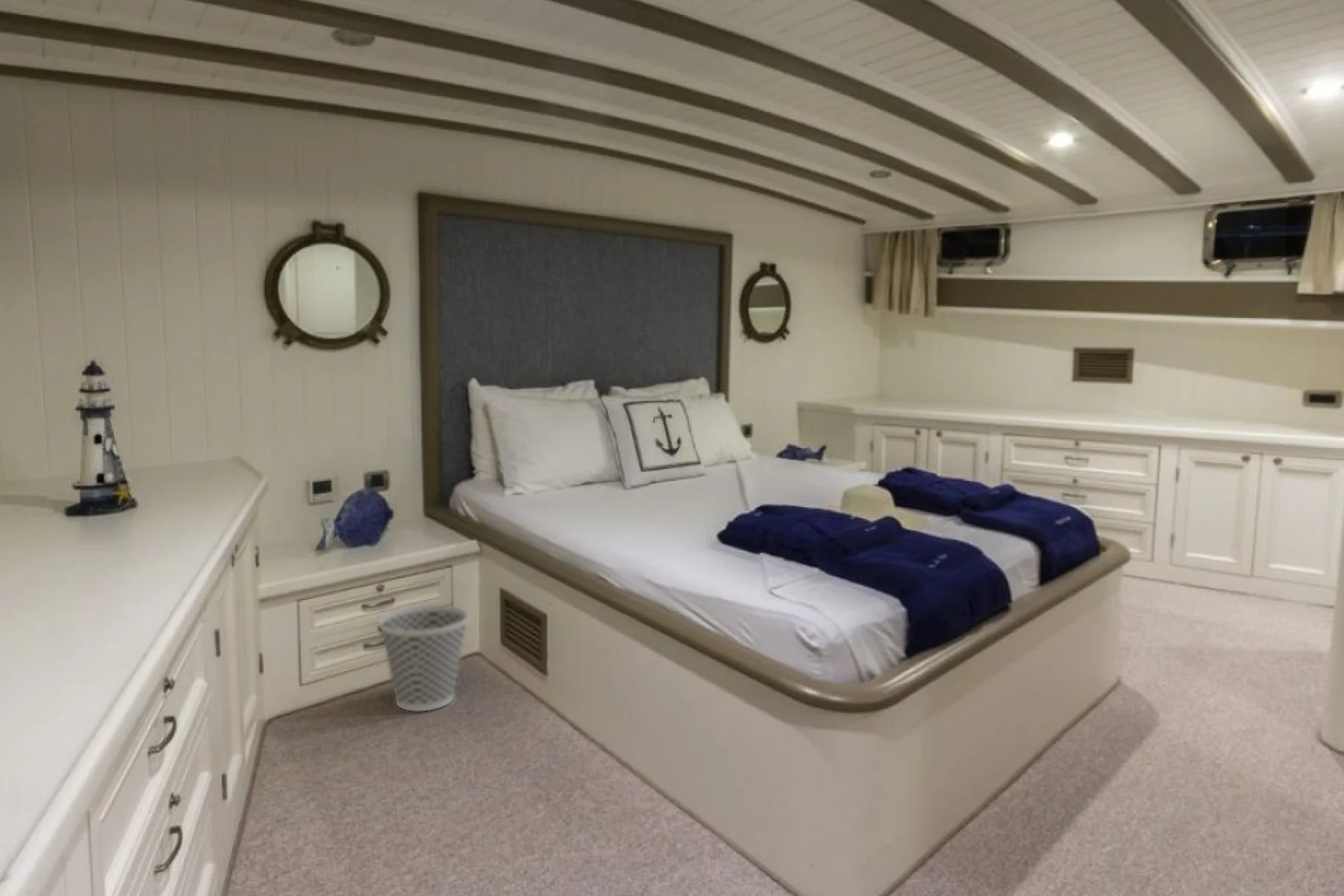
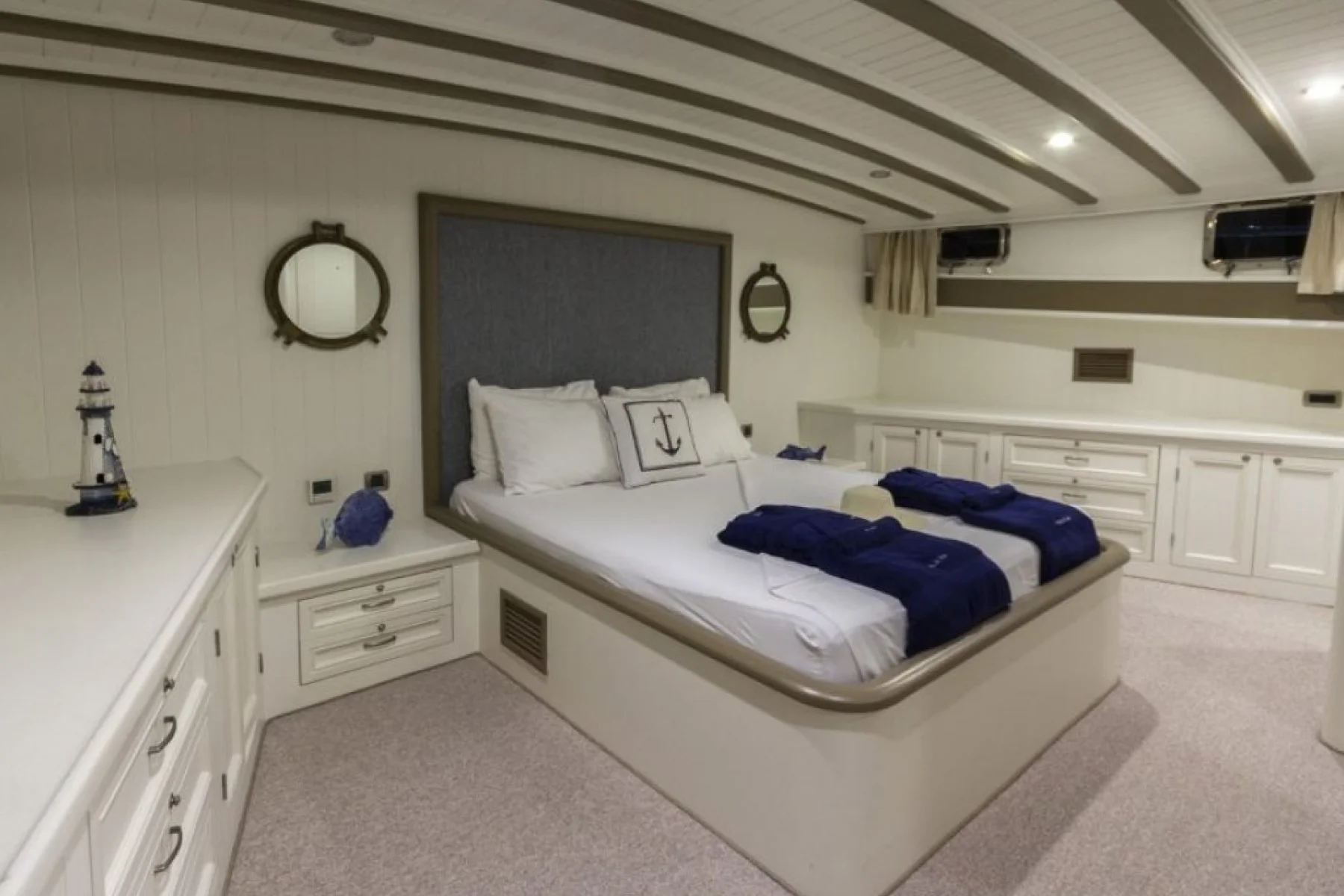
- wastebasket (424, 659)
